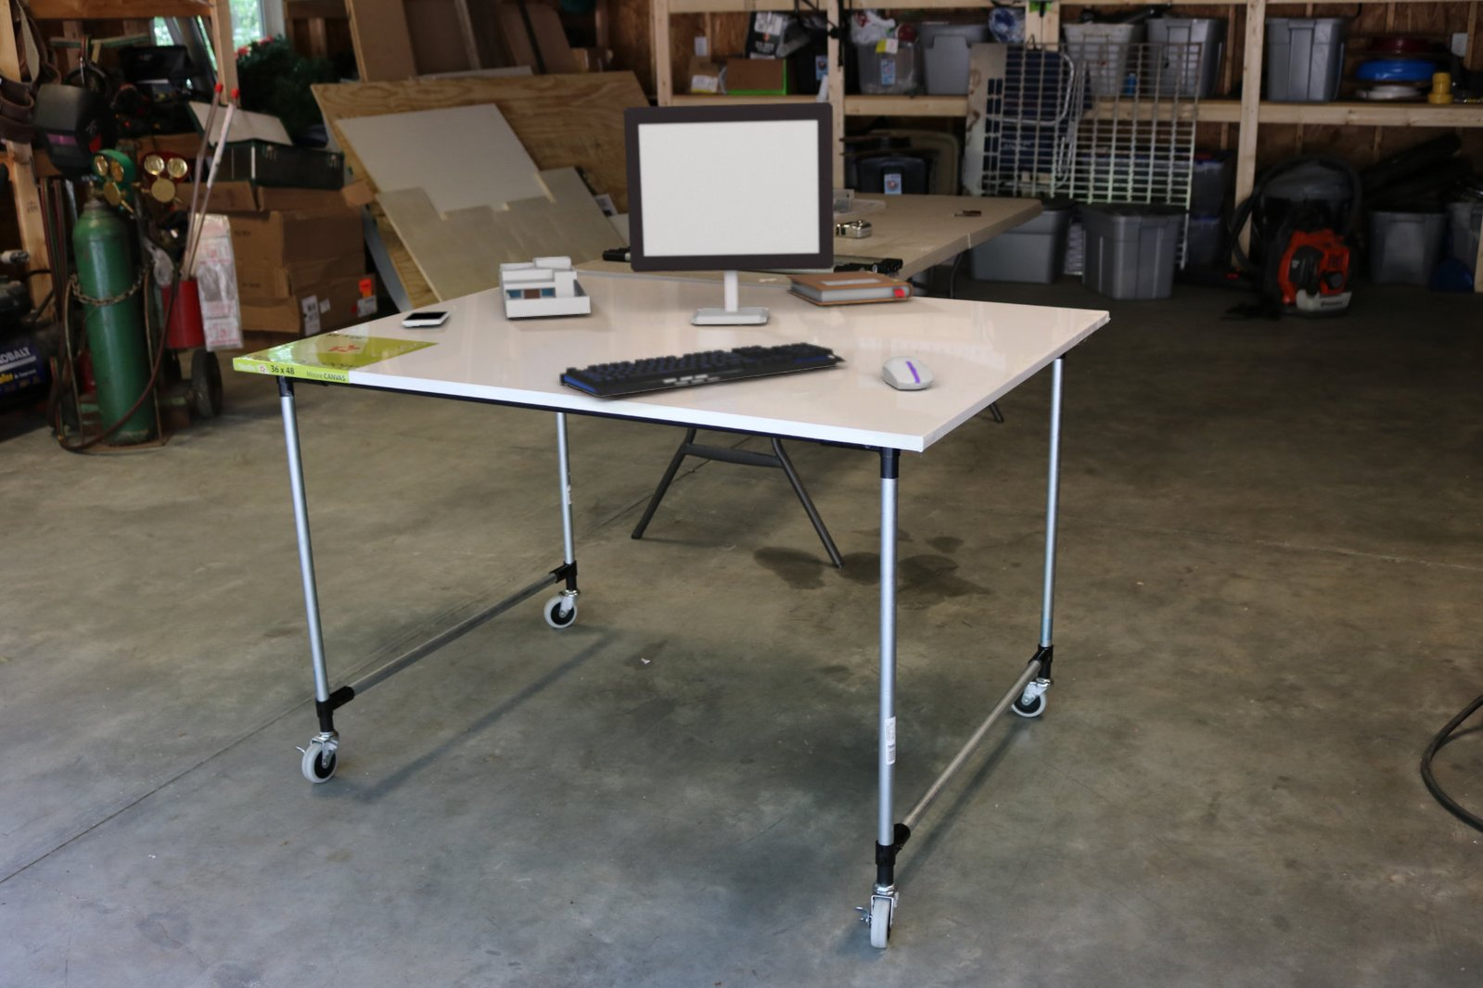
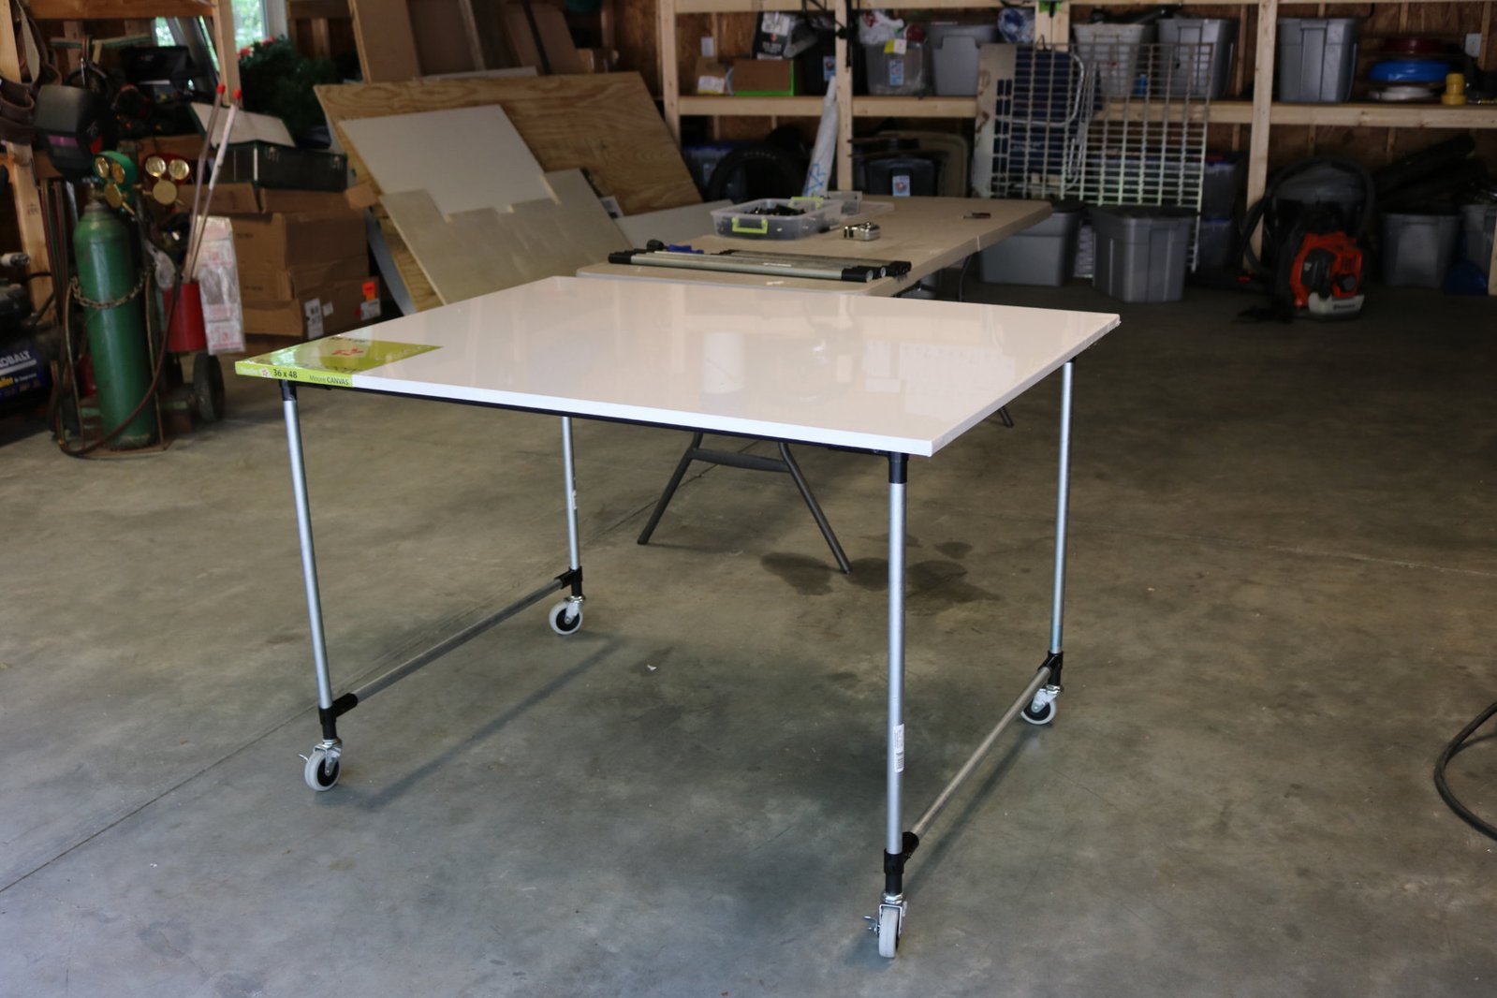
- desk organizer (541, 280)
- smartphone (426, 318)
- notebook (849, 288)
- computer mouse (905, 370)
- computer monitor (730, 213)
- keyboard (706, 367)
